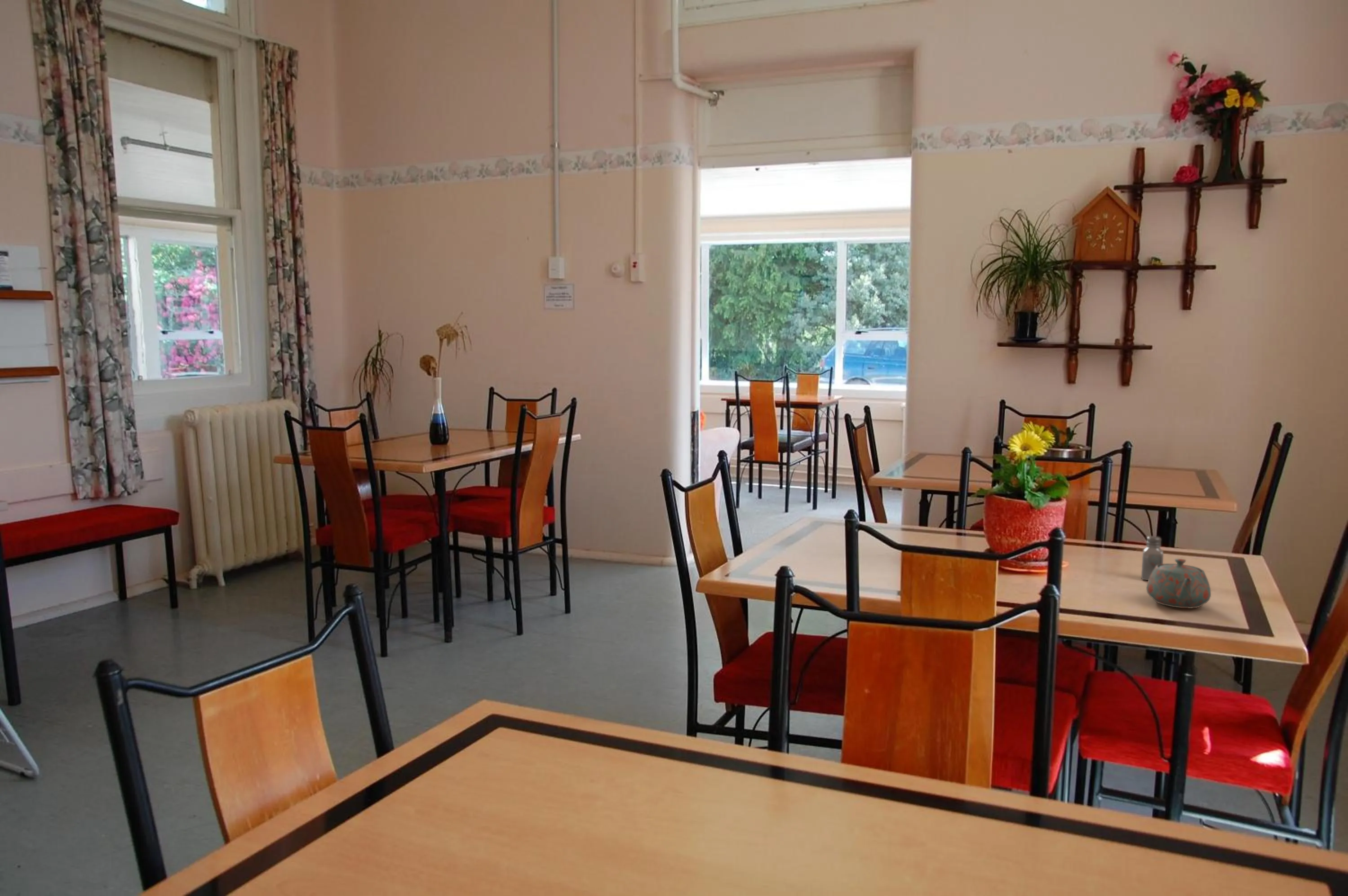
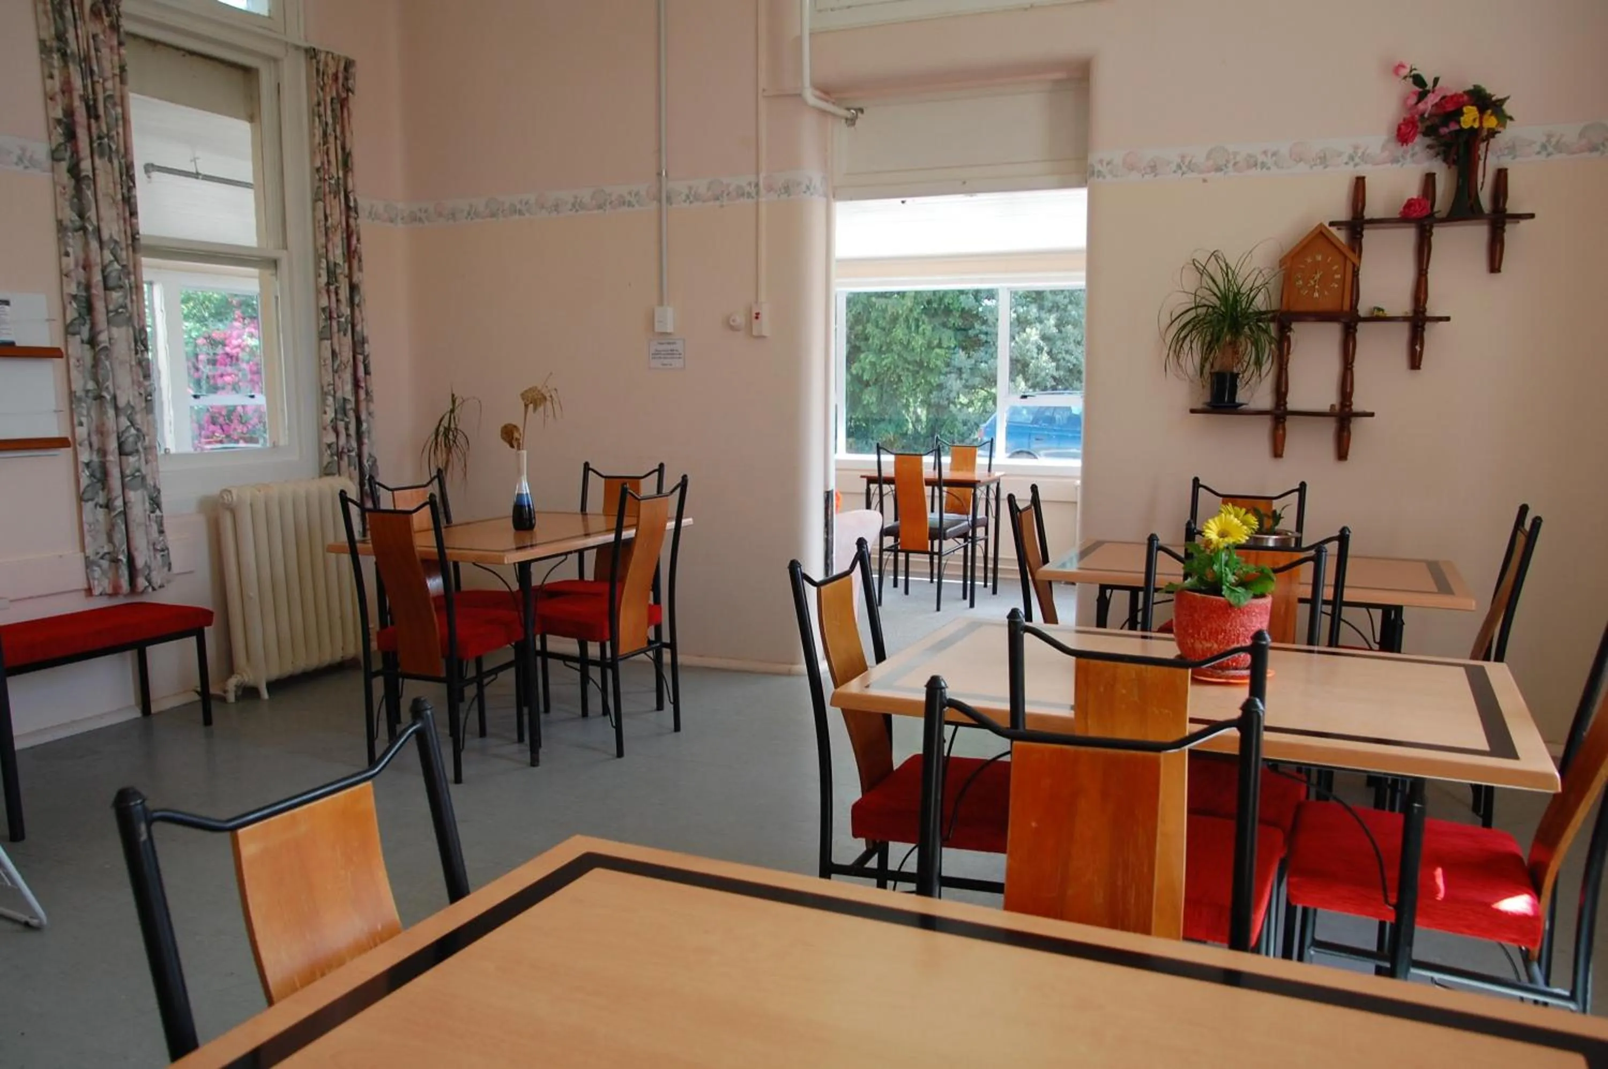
- teapot (1180, 582)
- saltshaker (1153, 558)
